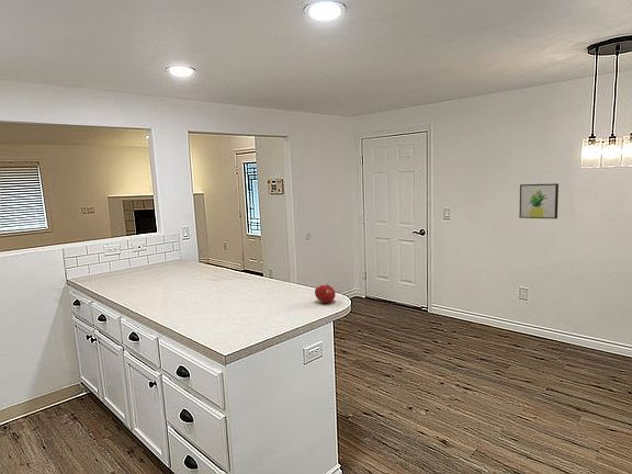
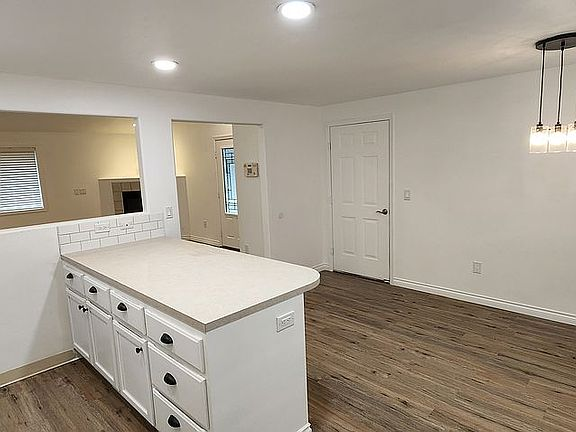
- wall art (538, 201)
- fruit (325, 292)
